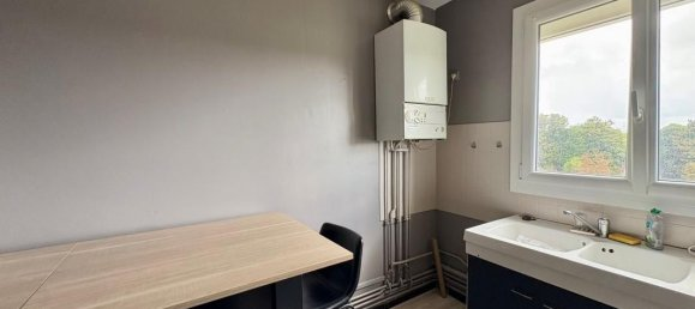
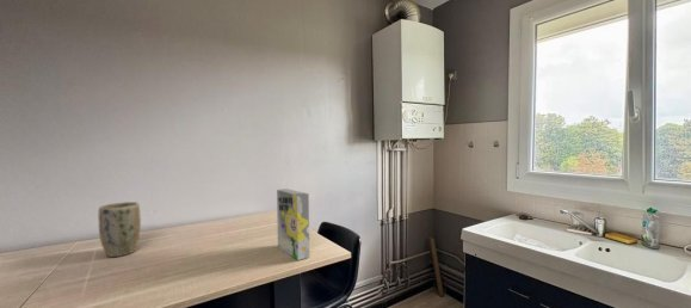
+ plant pot (119, 228)
+ cereal box (292, 221)
